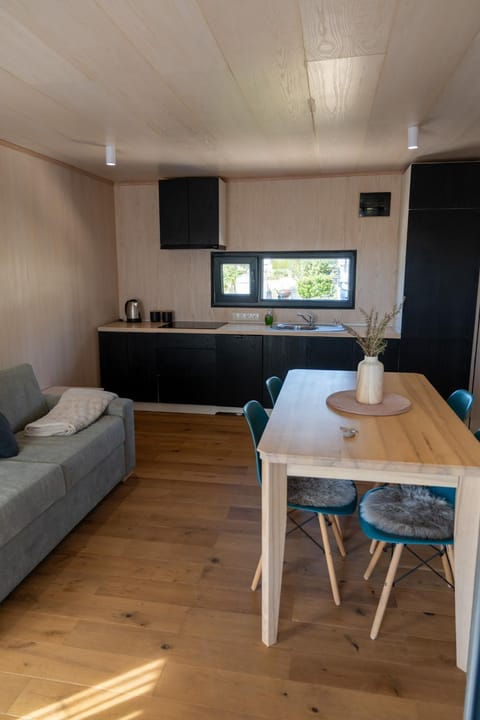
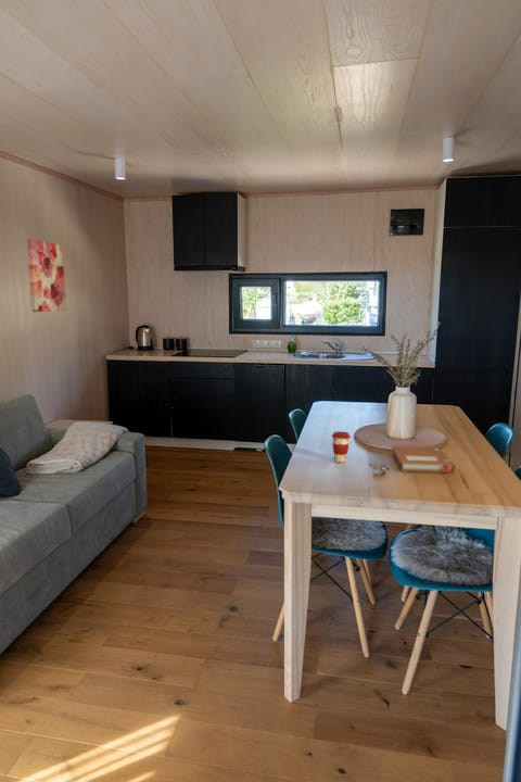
+ notebook (421, 458)
+ wall art (48, 277)
+ coffee cup (340, 446)
